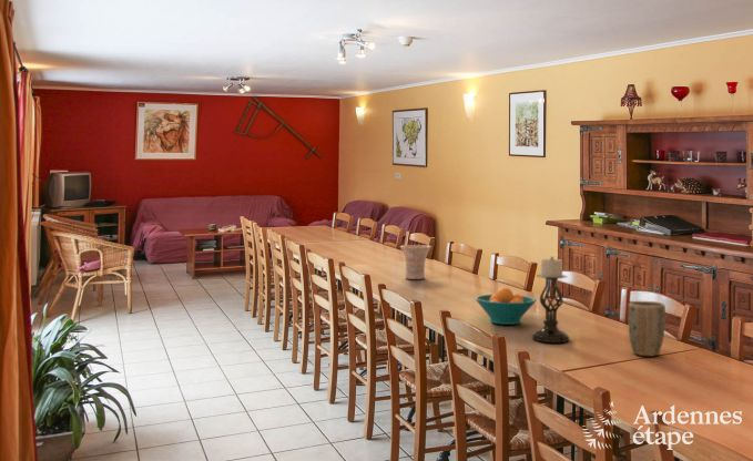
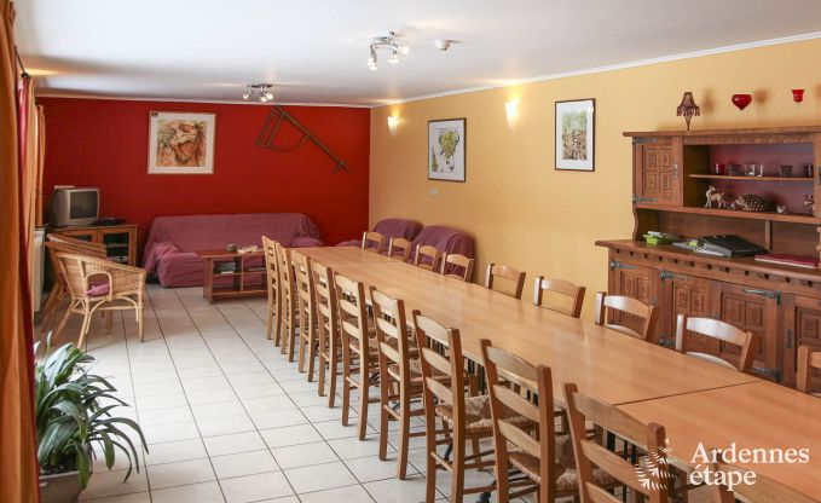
- plant pot (647, 328)
- candle holder (552, 297)
- vase (415, 262)
- fruit bowl (505, 305)
